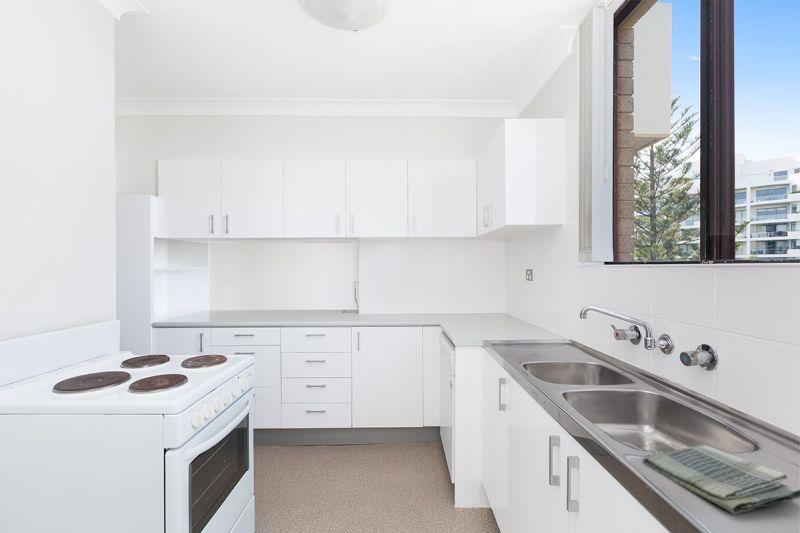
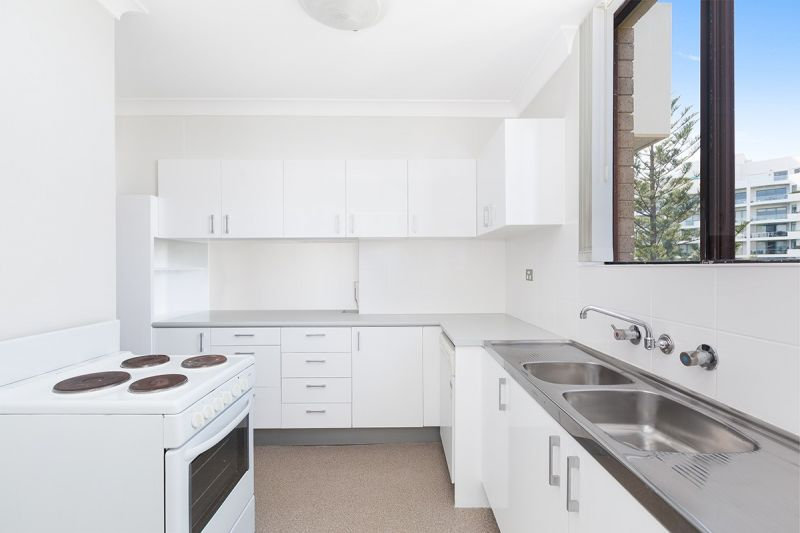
- dish towel (717, 472)
